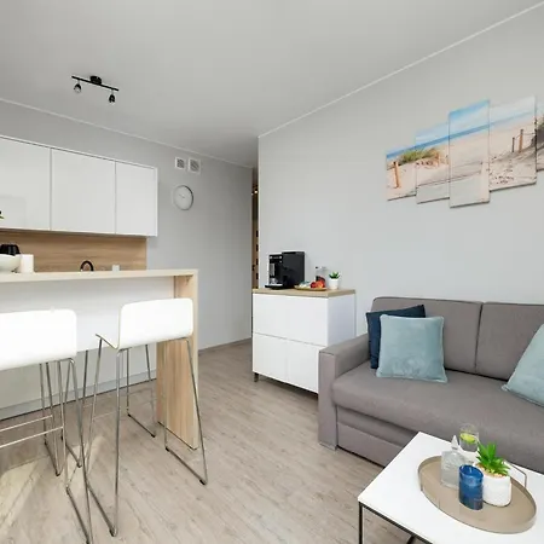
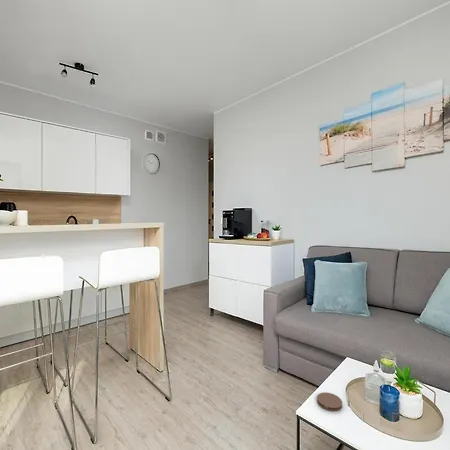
+ coaster (329, 401)
